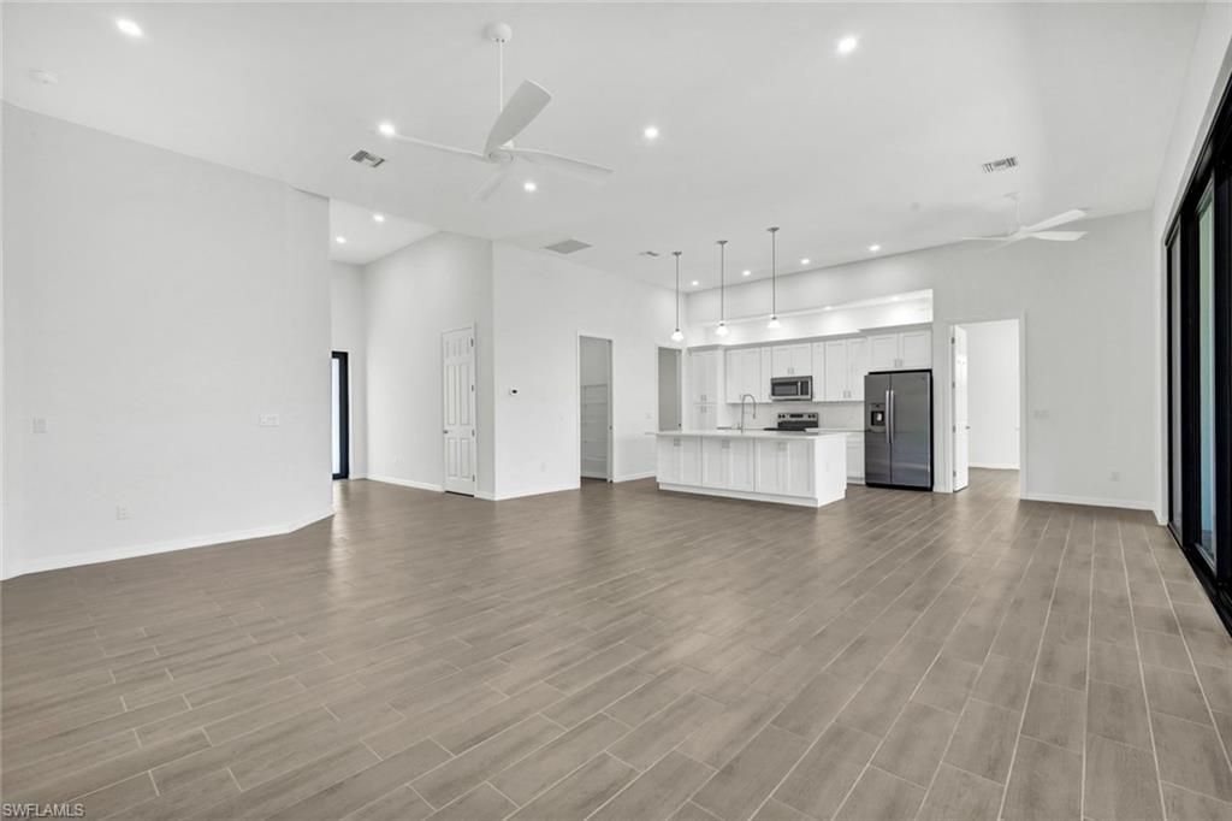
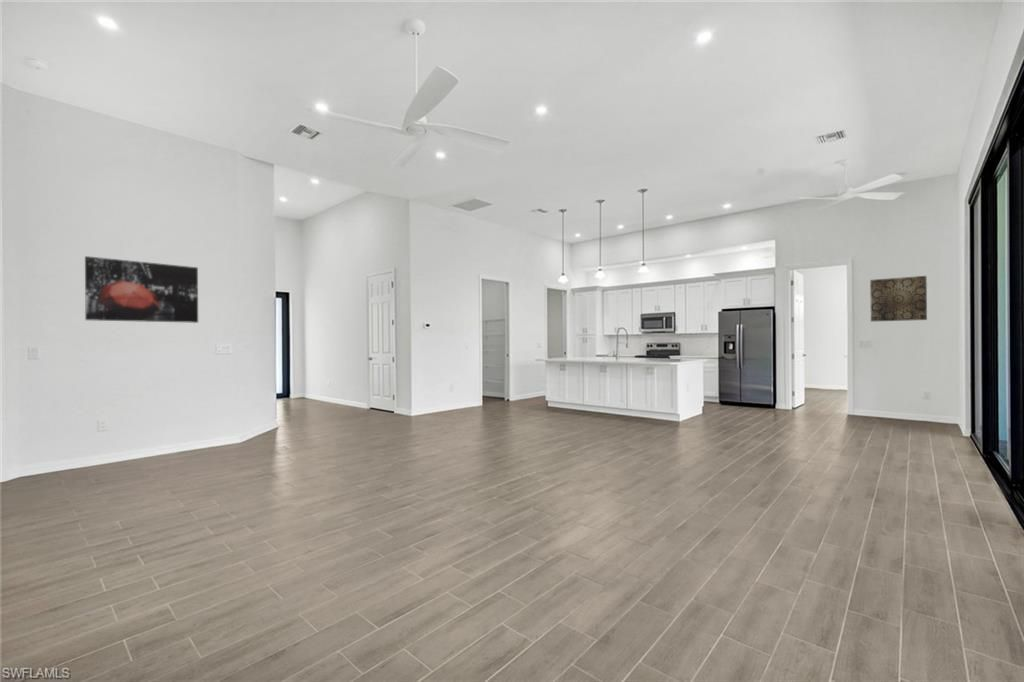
+ wall art (145, 291)
+ wall art (897, 299)
